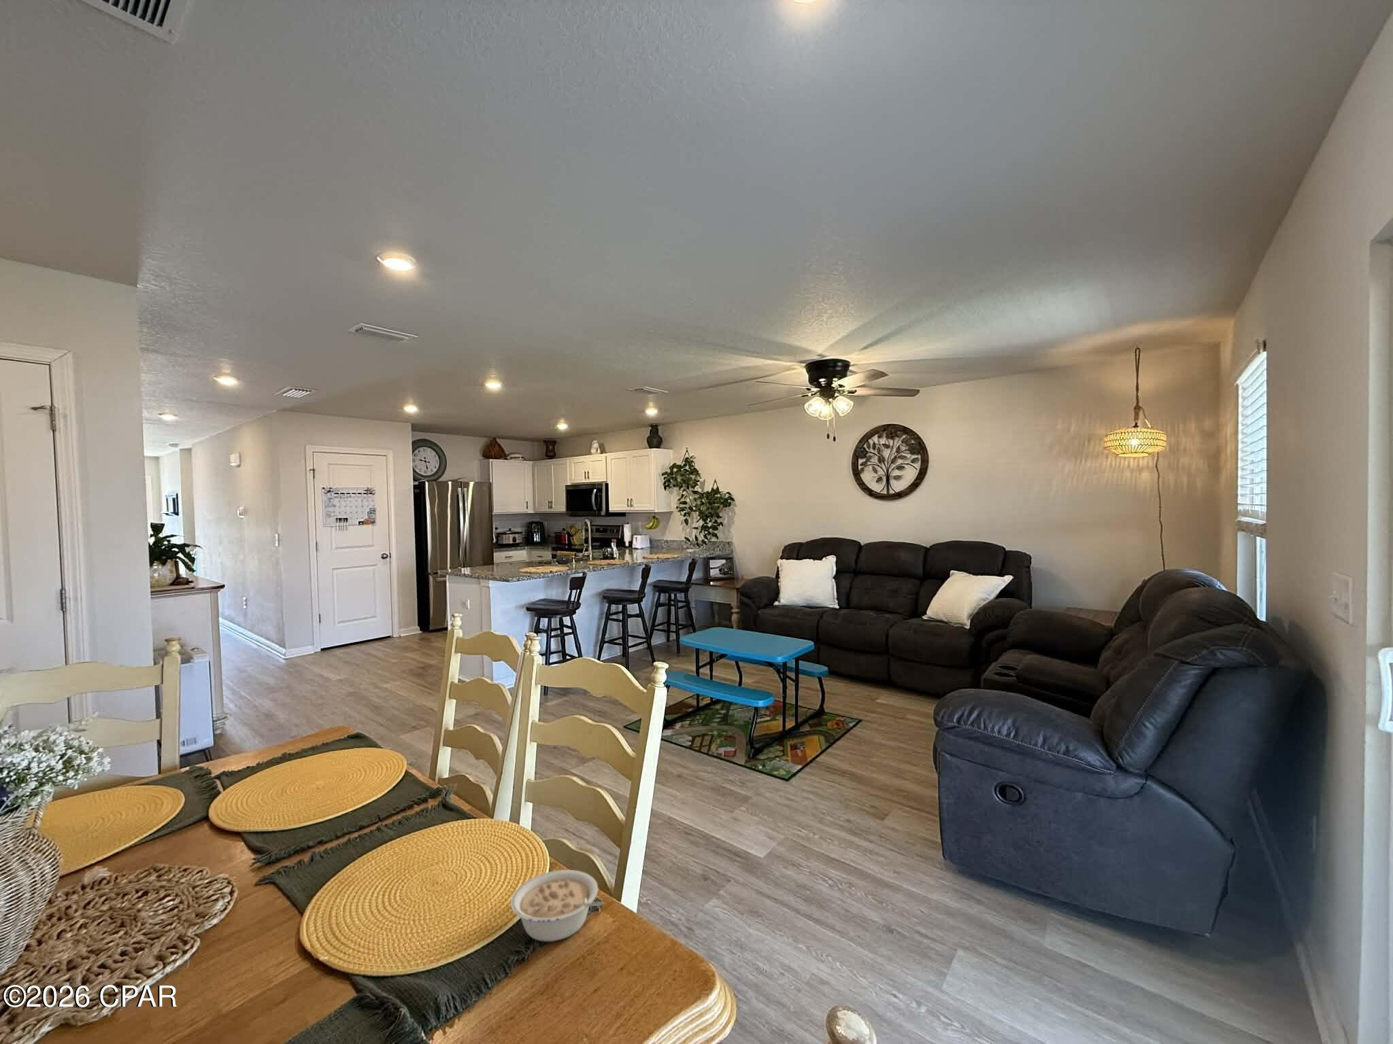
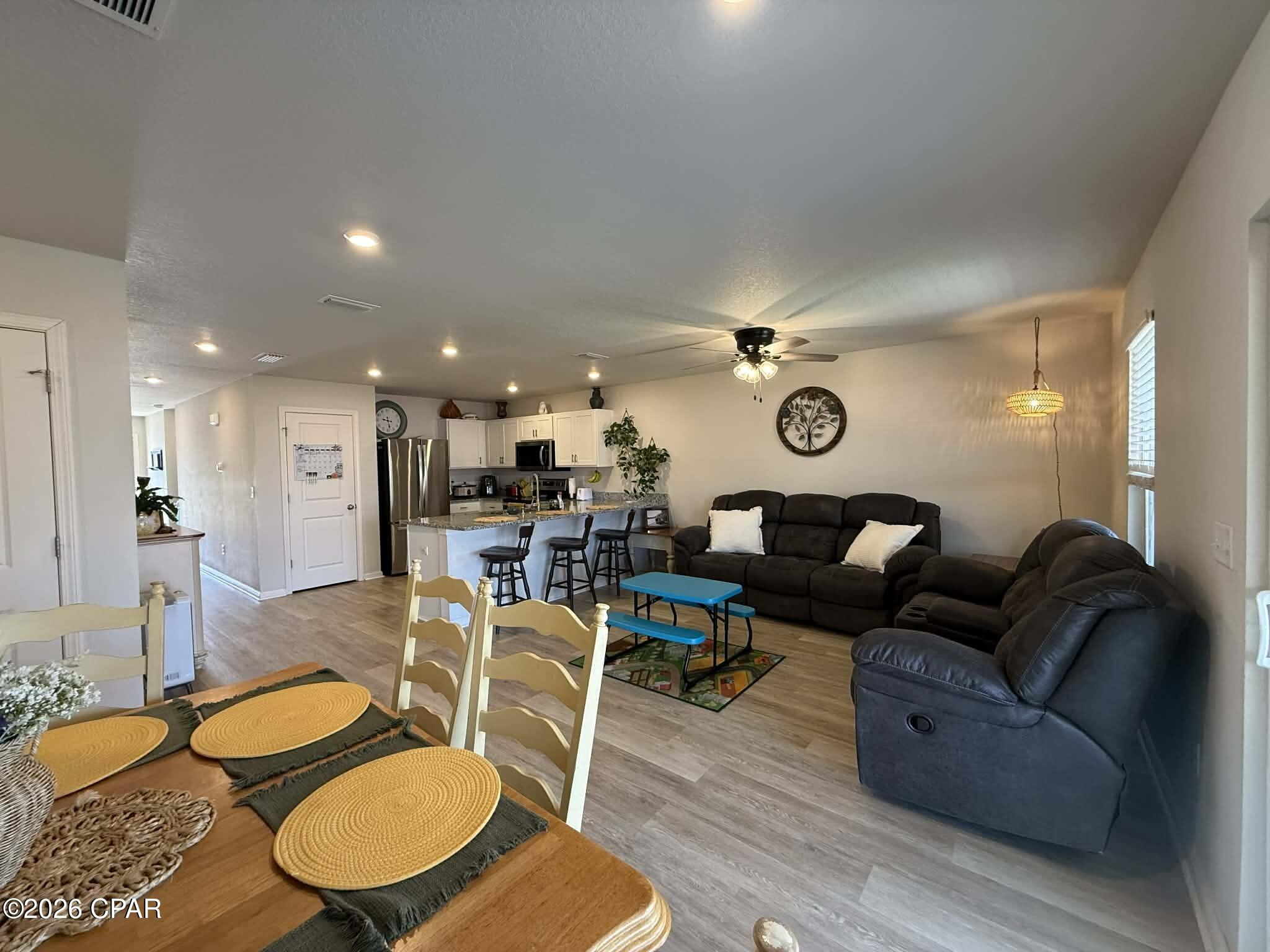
- legume (558, 905)
